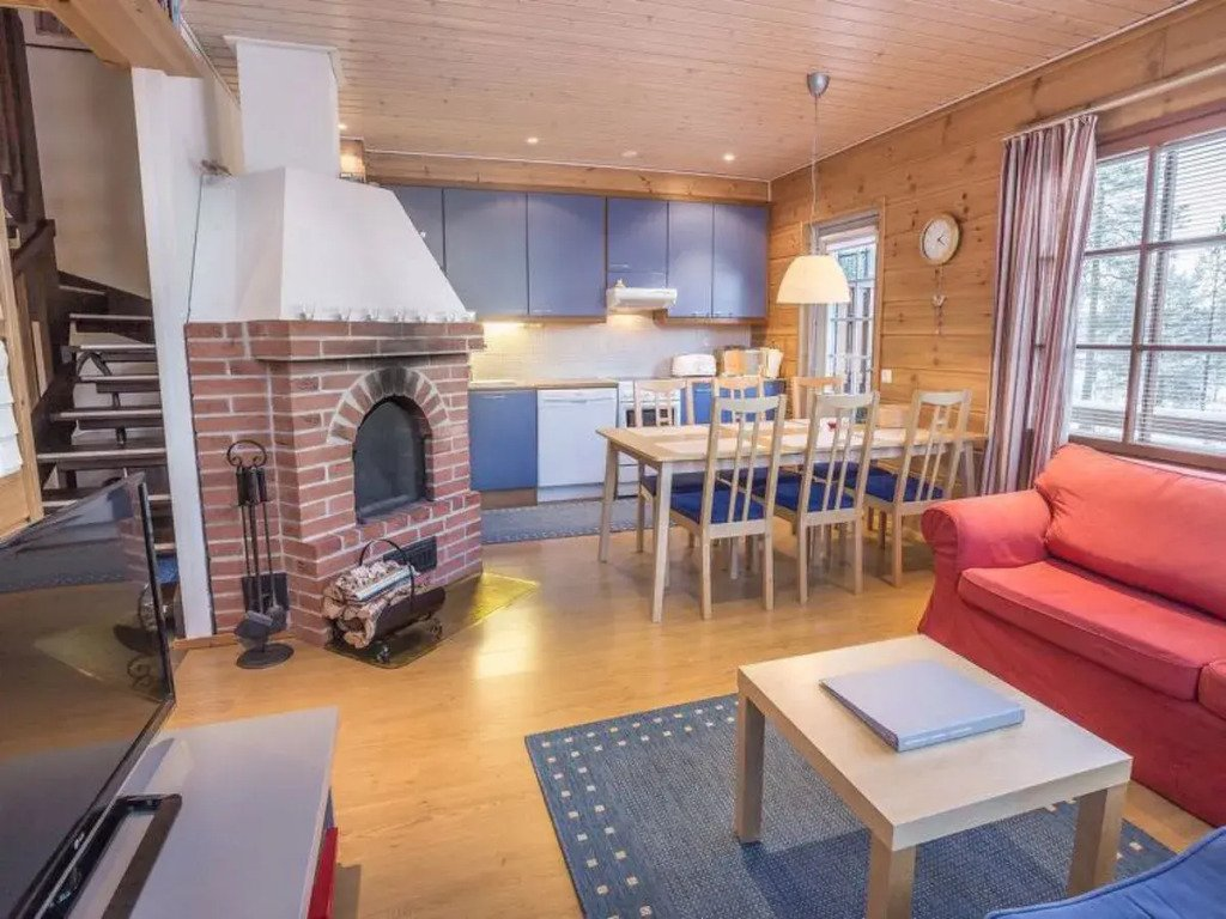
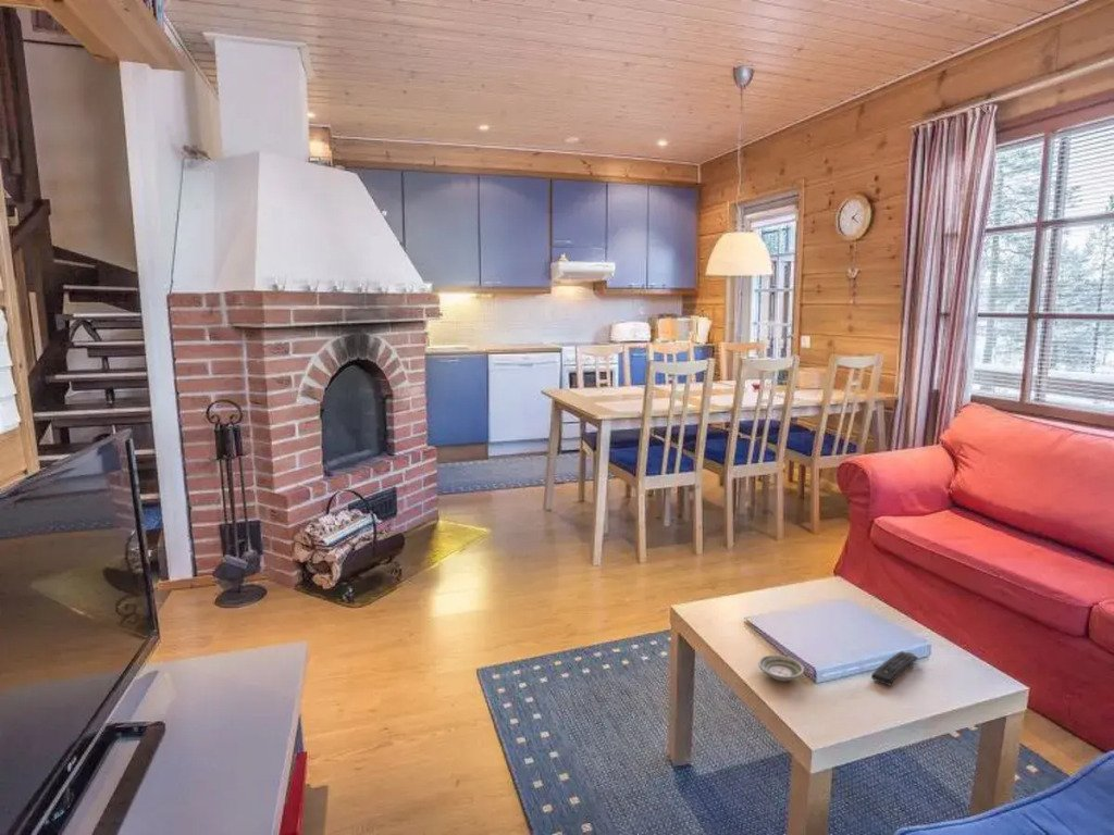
+ saucer (780, 670)
+ remote control (895, 665)
